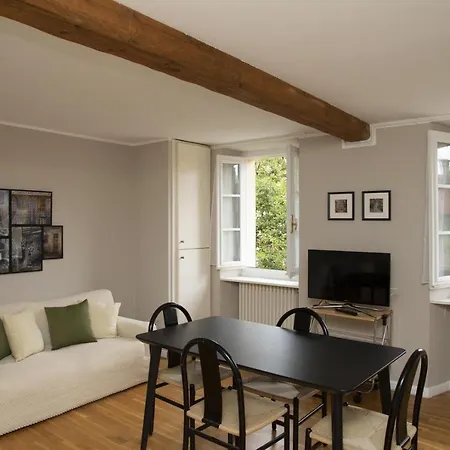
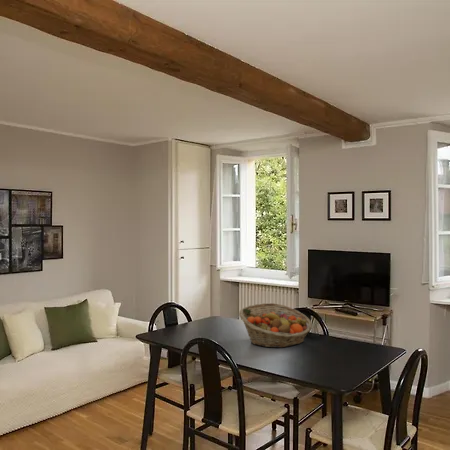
+ fruit basket (275, 324)
